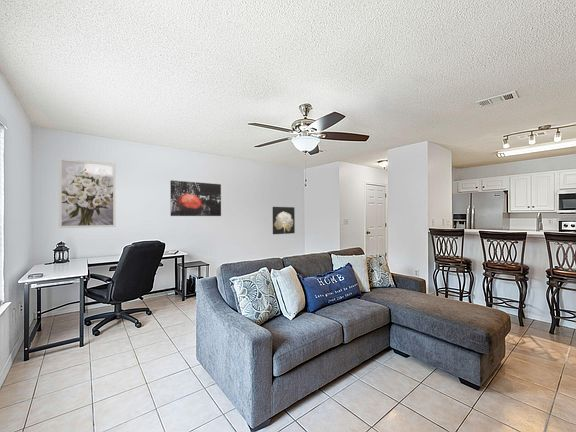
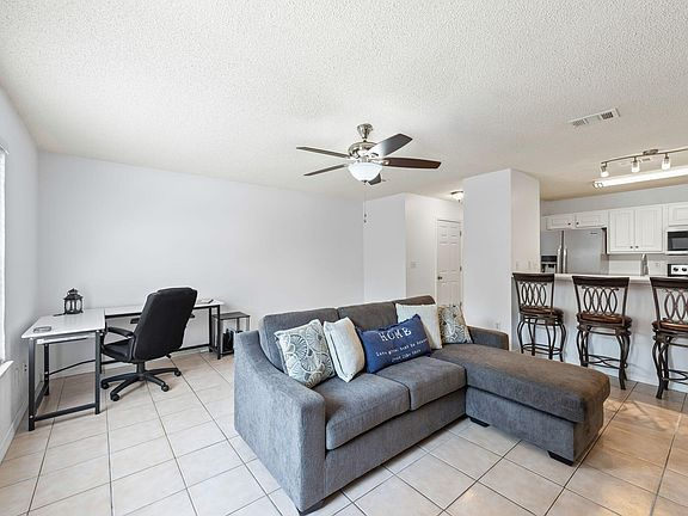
- wall art (88, 194)
- wall art (197, 199)
- wall art (283, 220)
